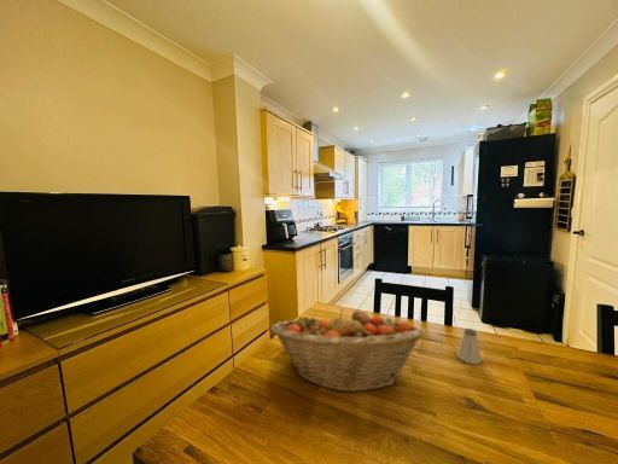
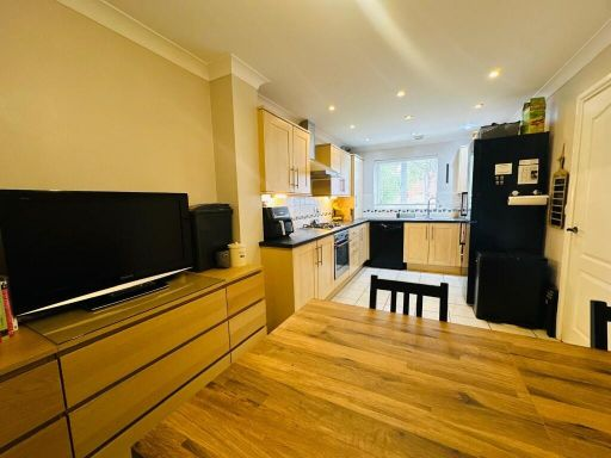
- fruit basket (344, 338)
- saltshaker (470, 343)
